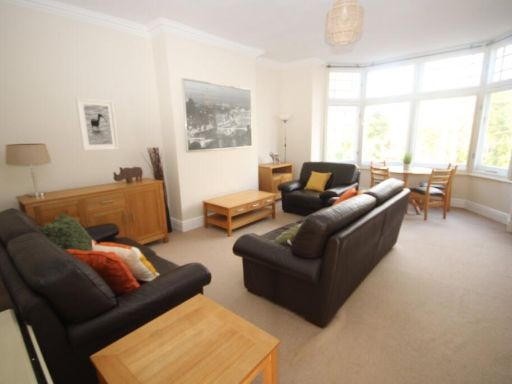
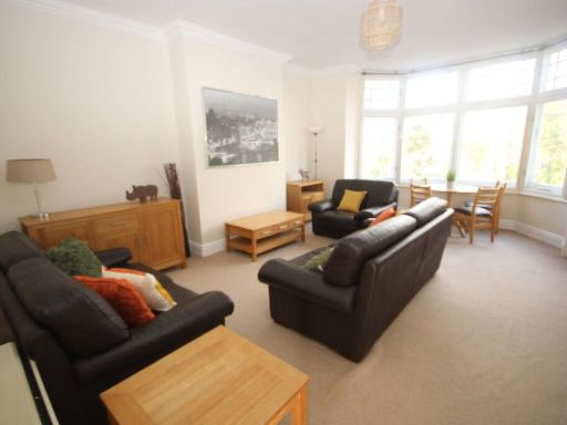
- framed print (98, 125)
